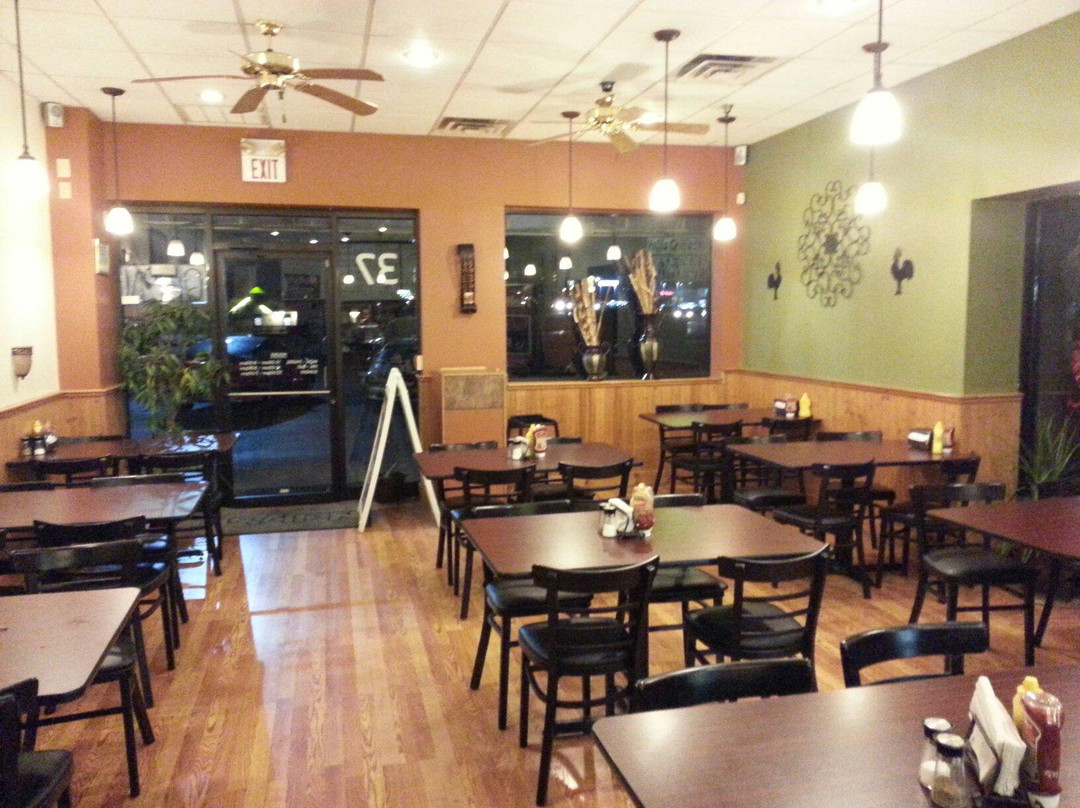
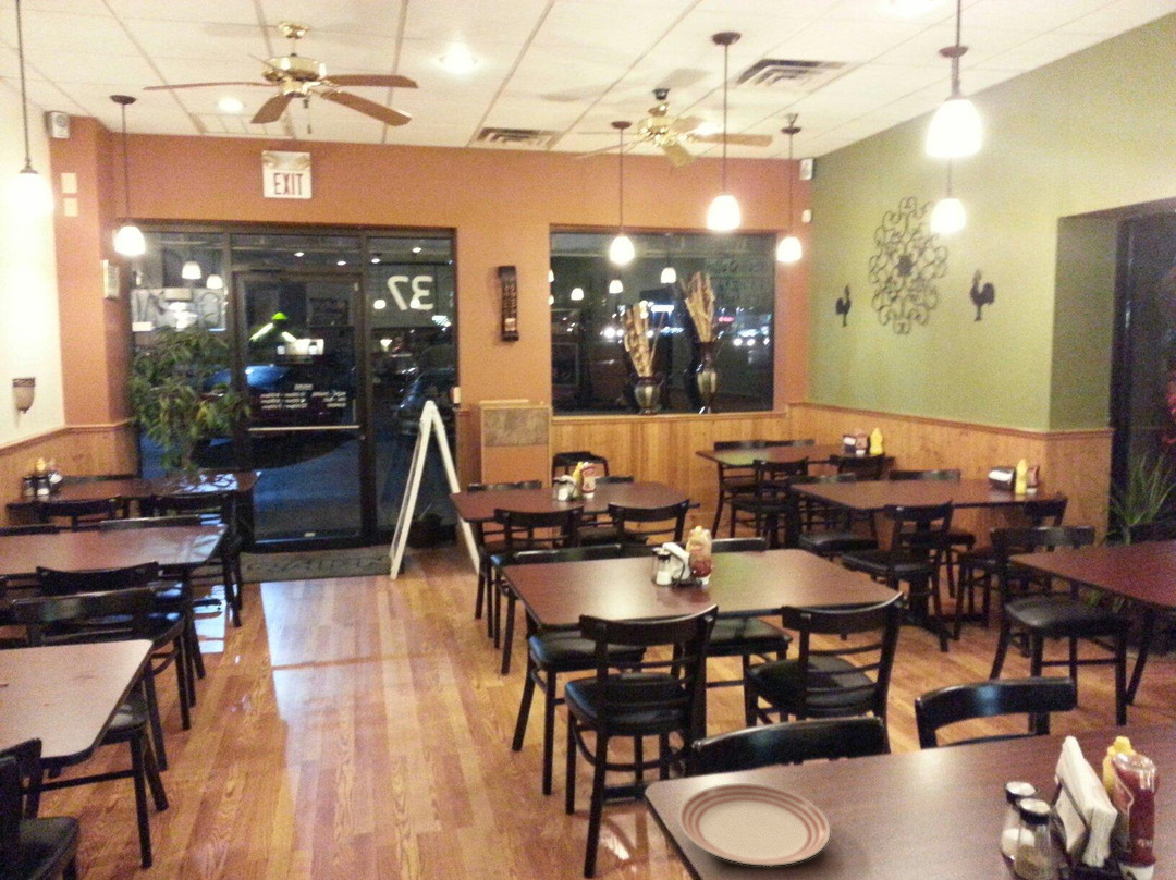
+ dinner plate (752, 827)
